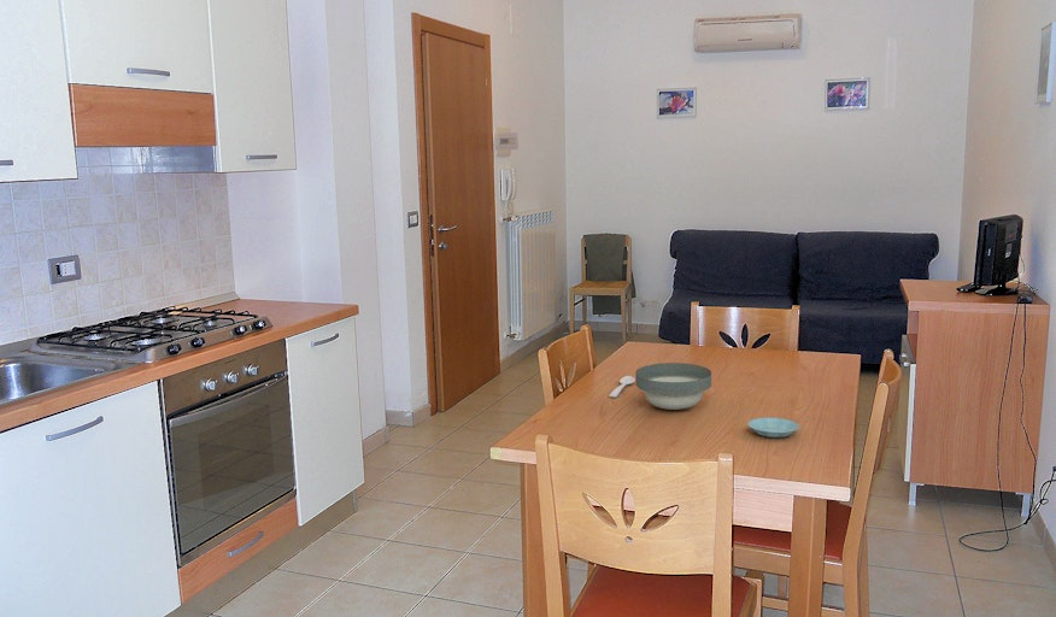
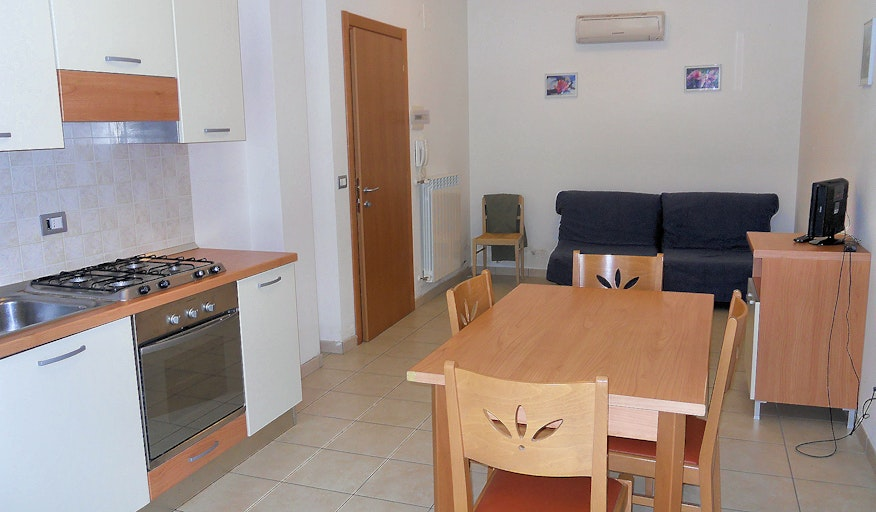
- bowl (673, 388)
- spoon (622, 386)
- saucer (773, 429)
